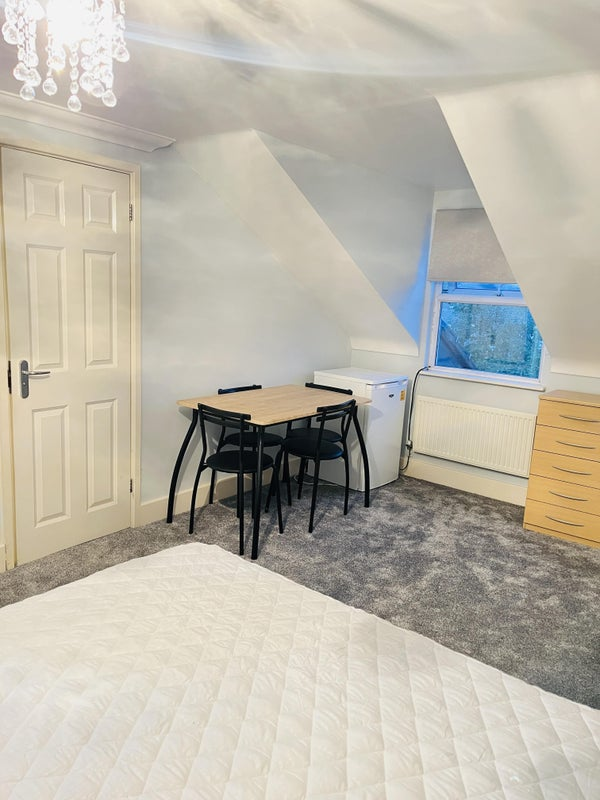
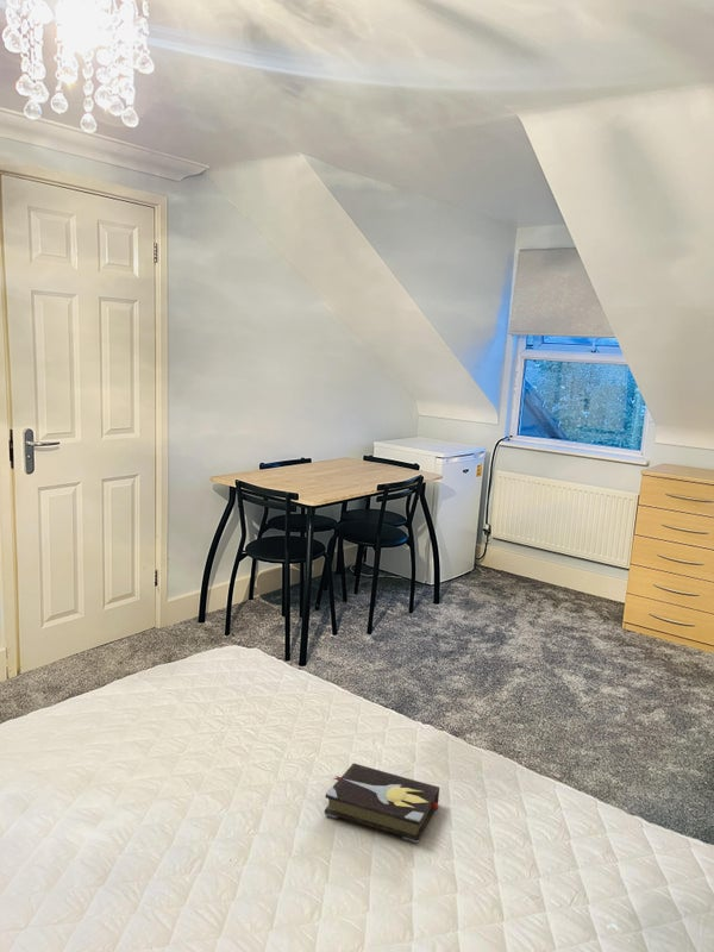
+ hardback book (382, 797)
